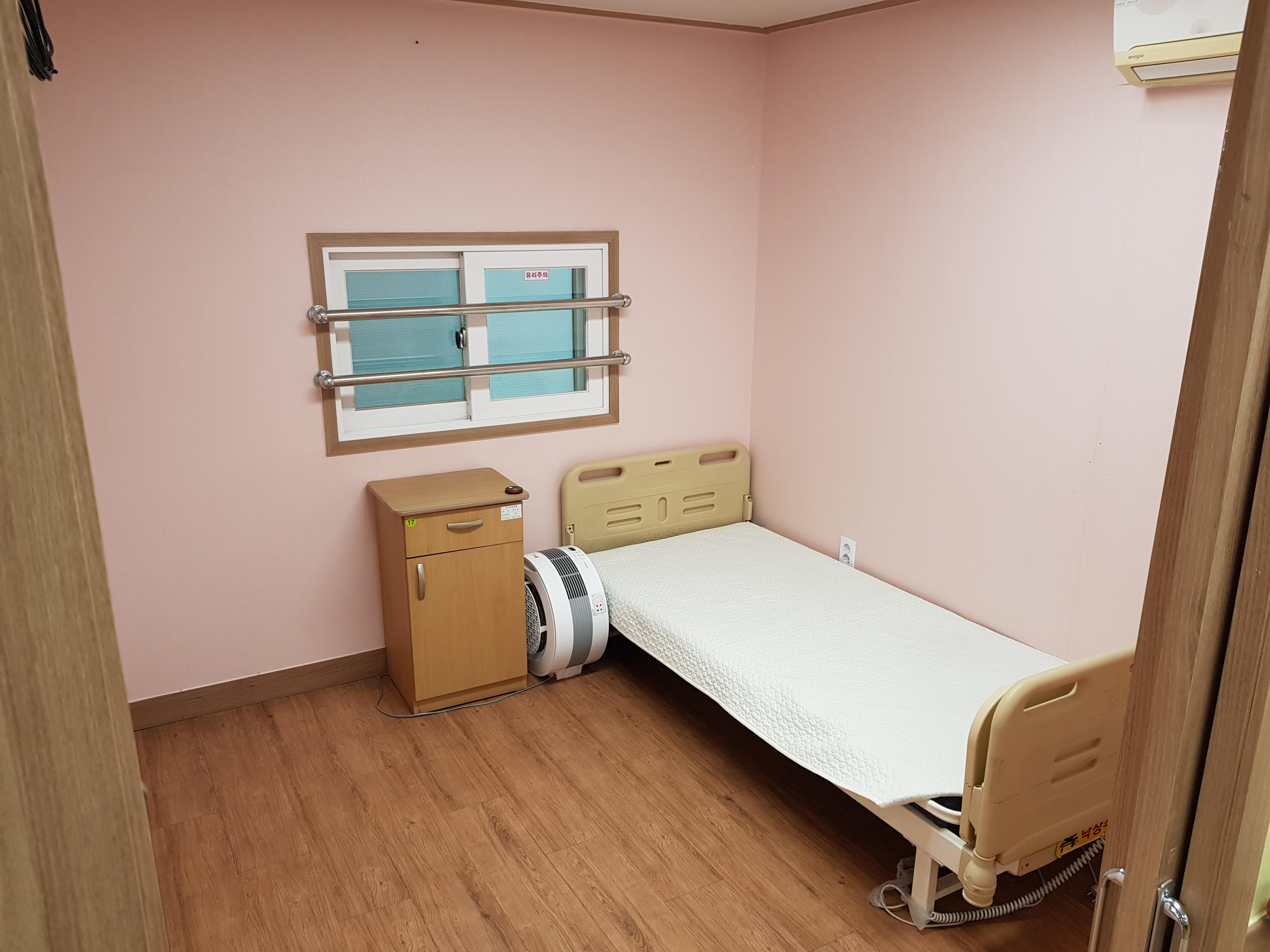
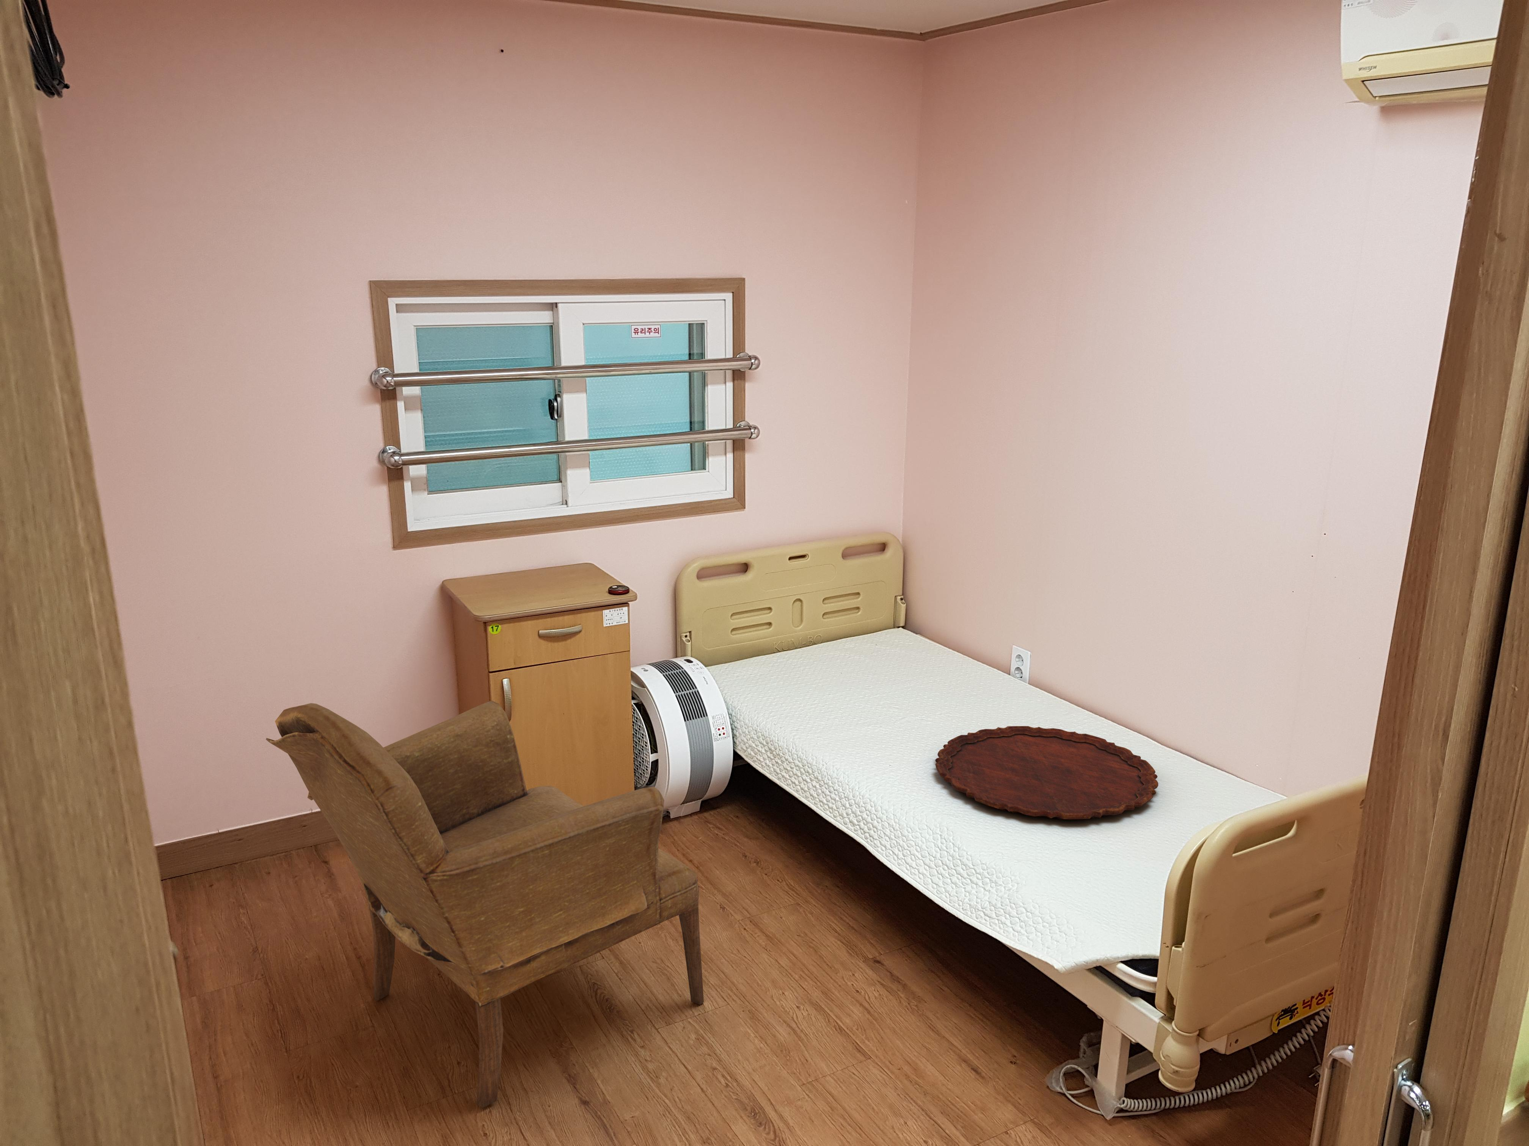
+ armchair (490, 853)
+ tray (1044, 770)
